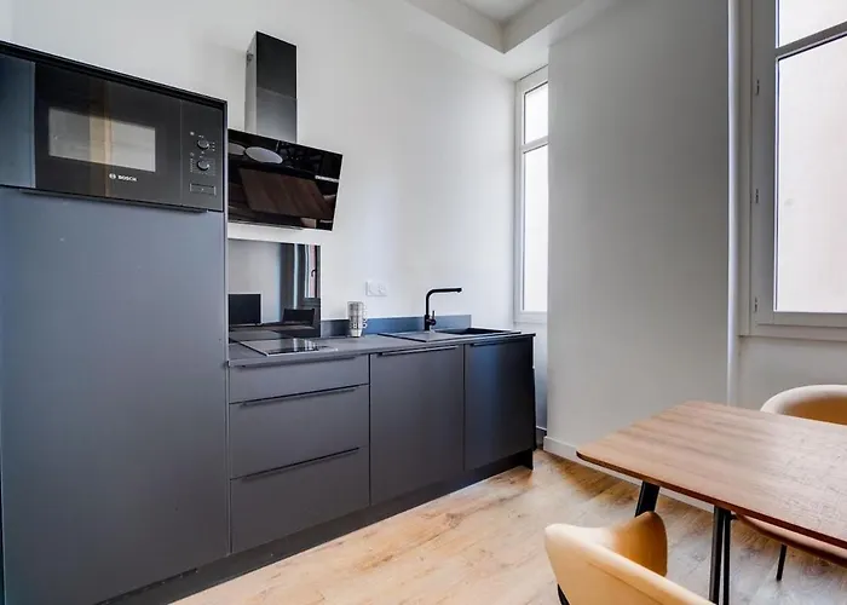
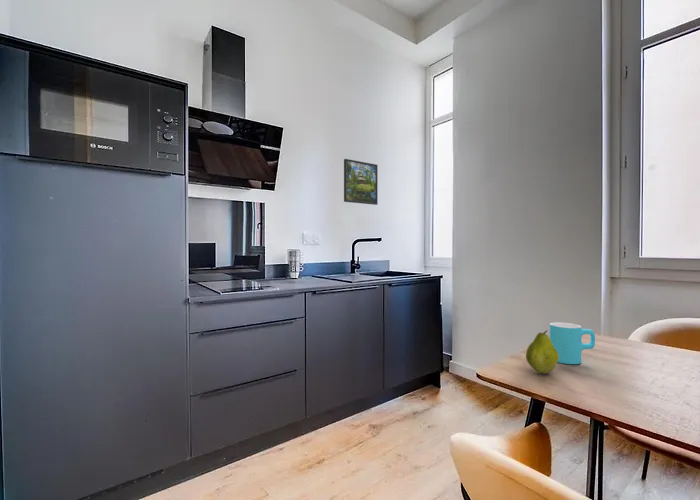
+ fruit (542, 352)
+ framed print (361, 182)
+ cup (571, 343)
